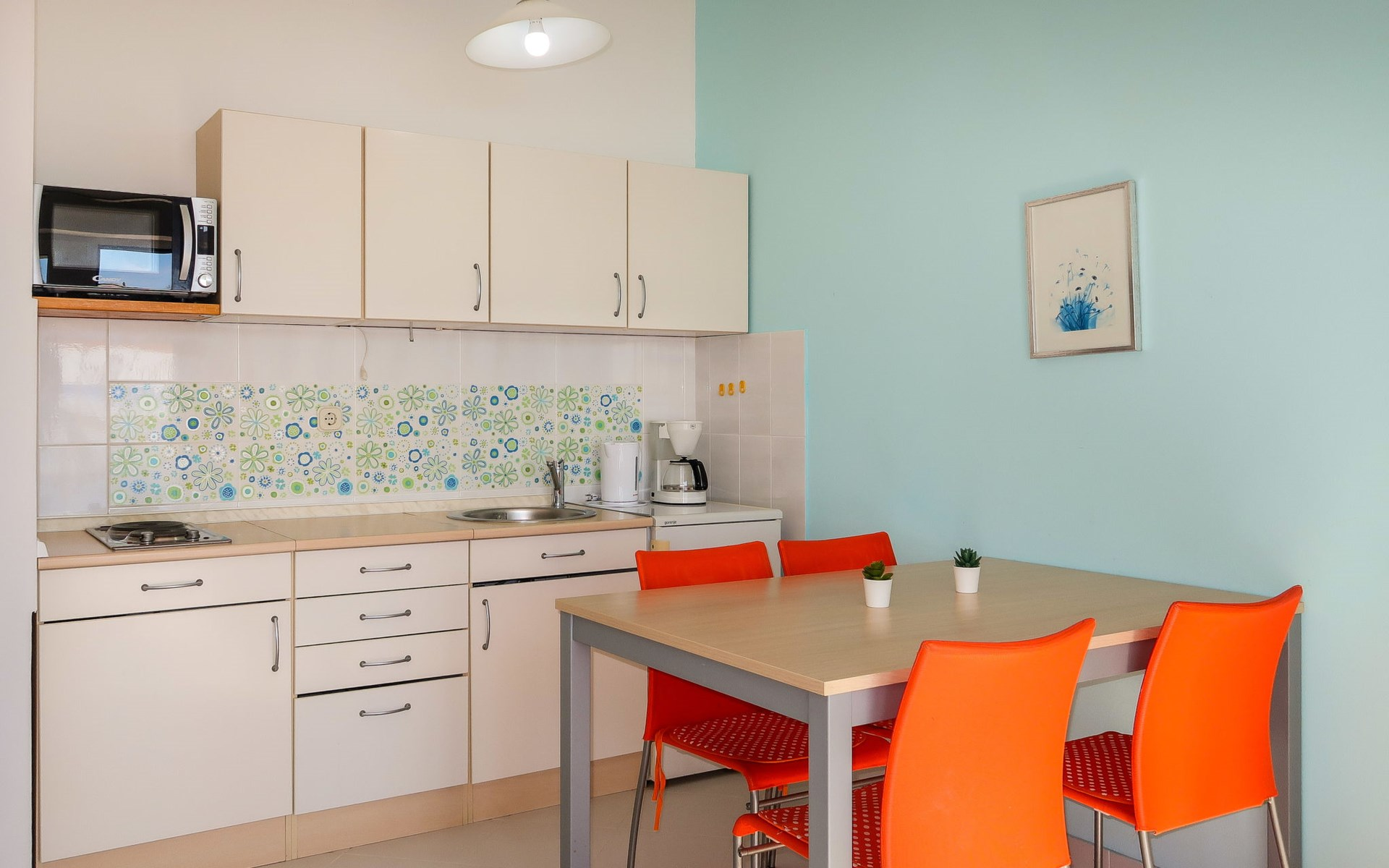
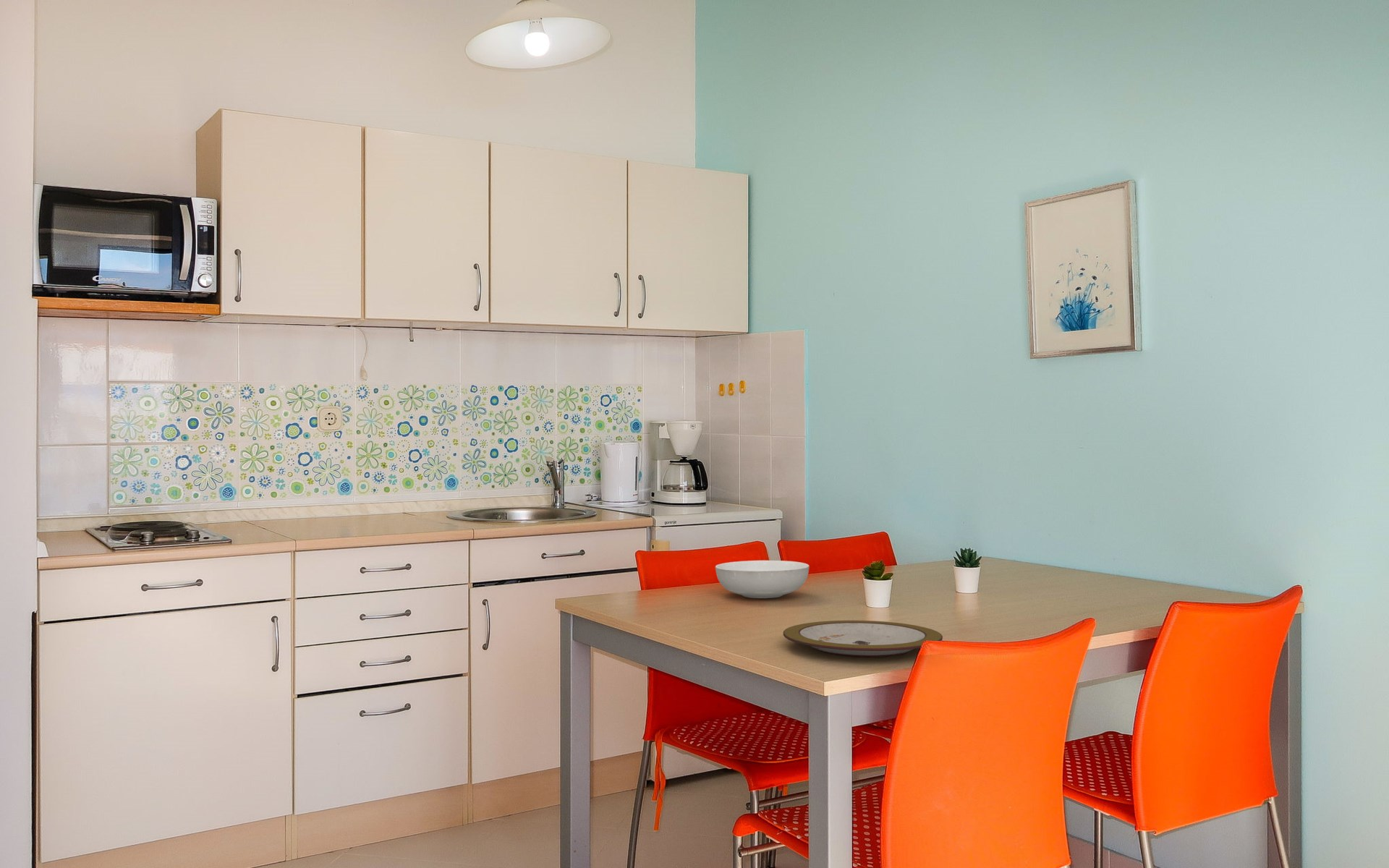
+ serving bowl (762, 580)
+ plate (862, 639)
